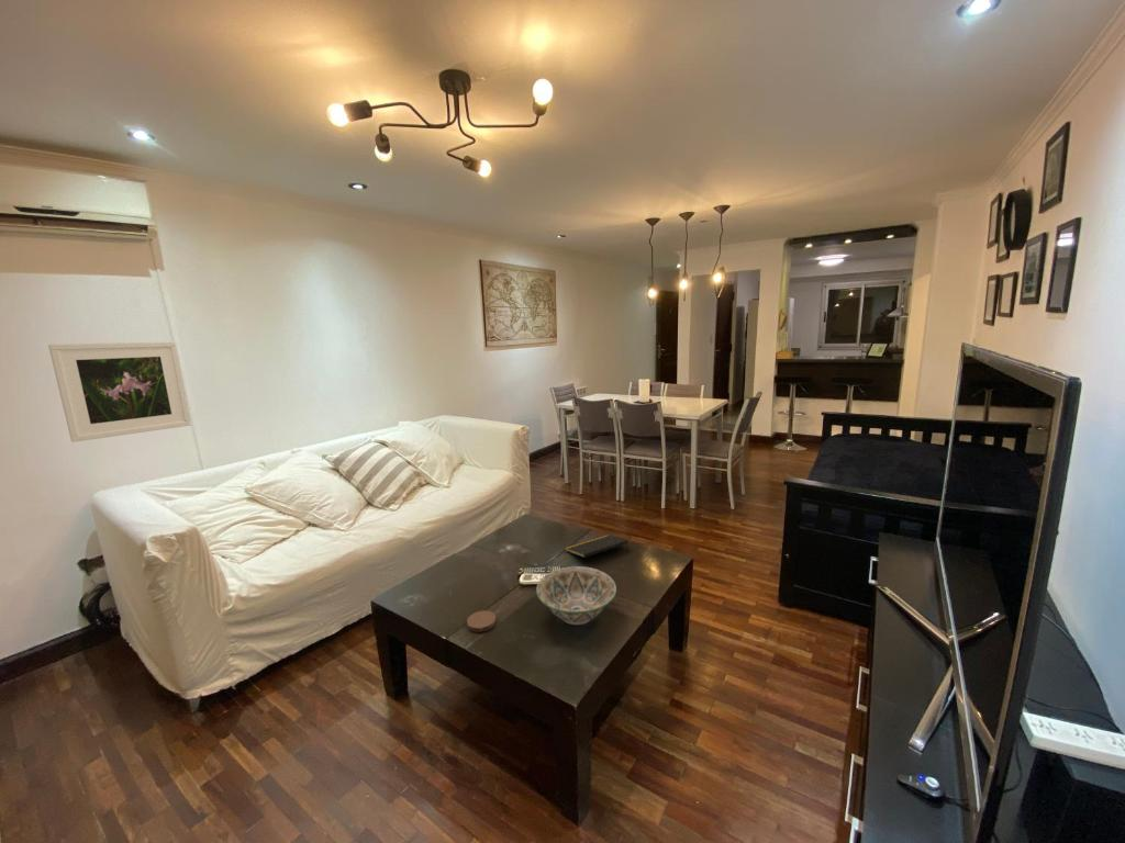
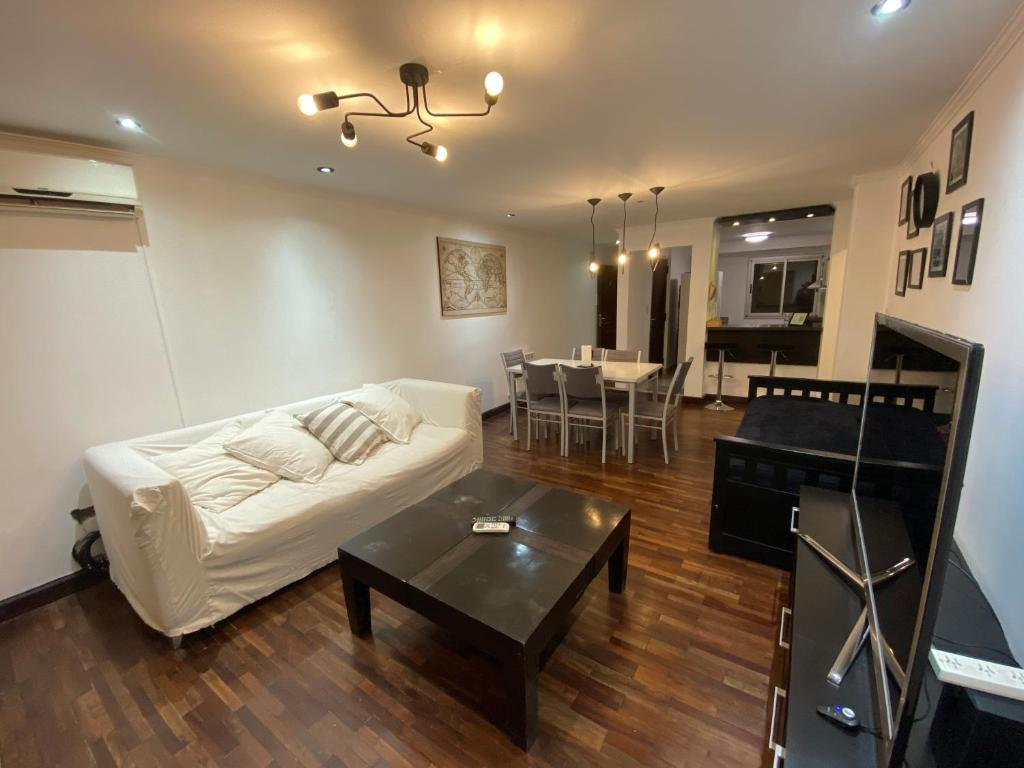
- coaster (481, 620)
- decorative bowl (576, 600)
- notepad (595, 544)
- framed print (126, 389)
